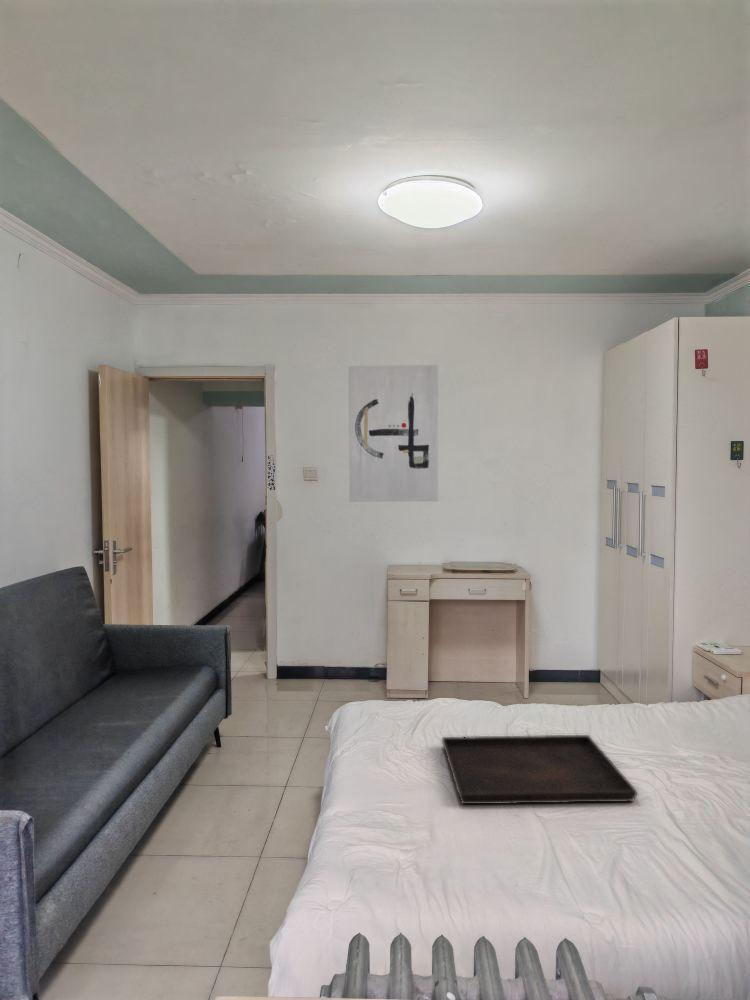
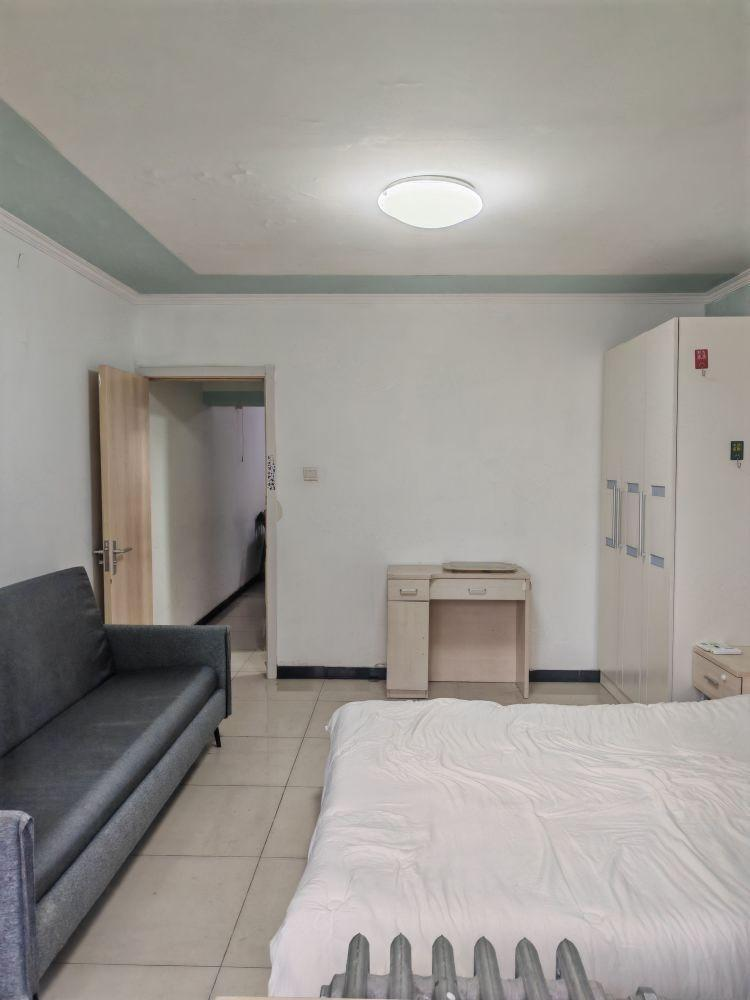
- wall art (393, 433)
- serving tray (530, 766)
